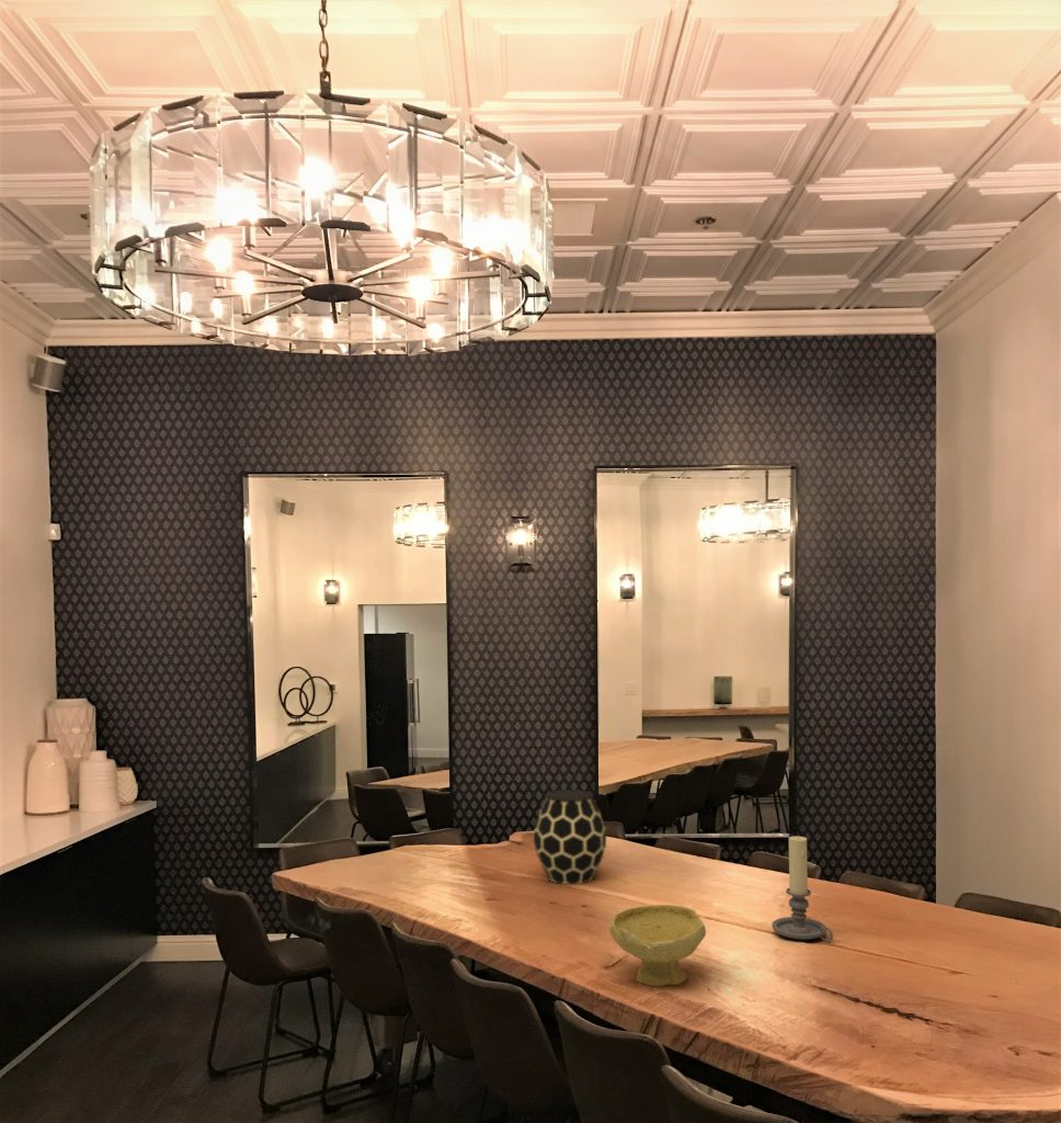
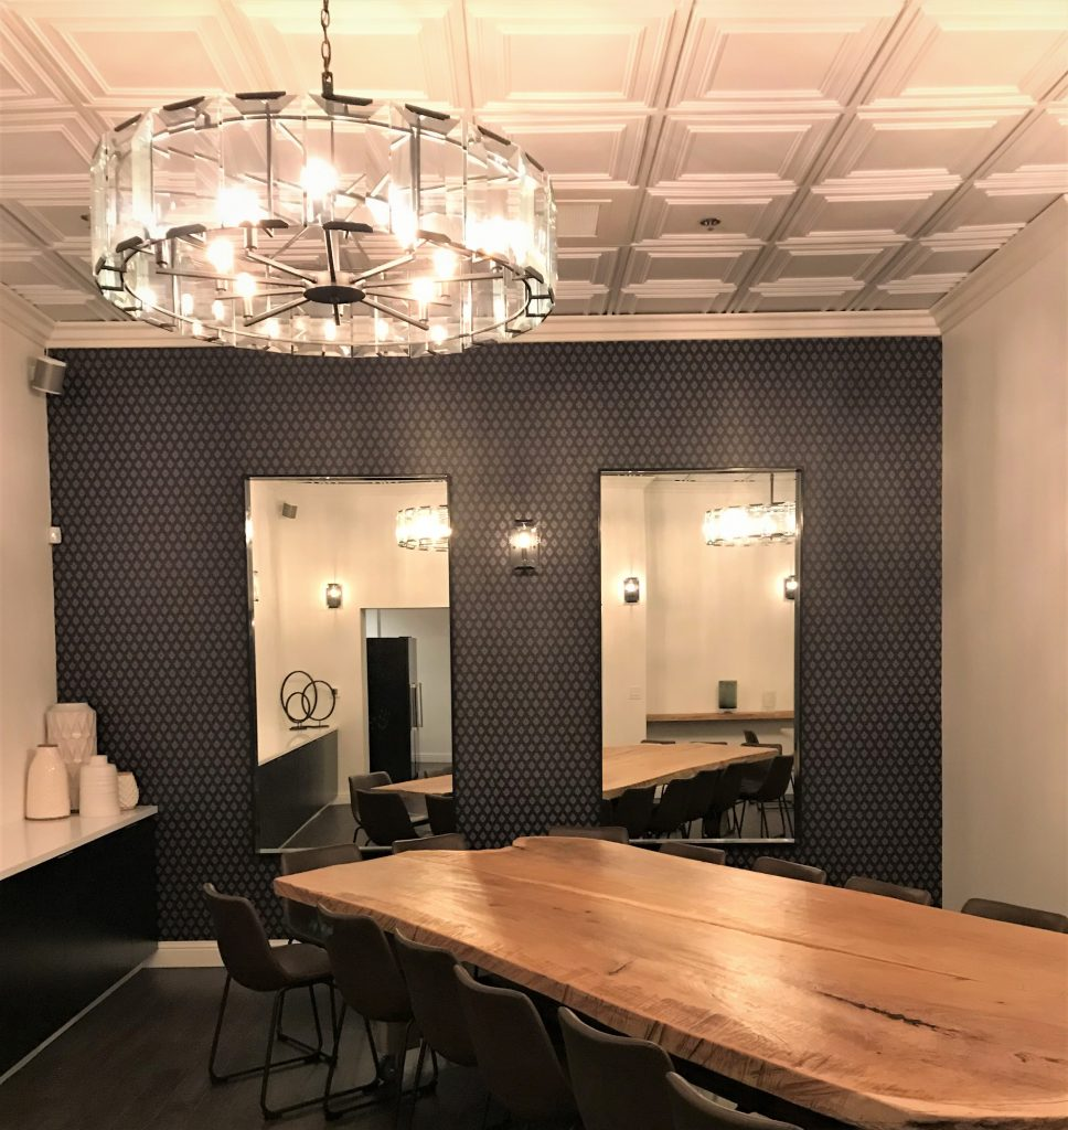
- candle holder (802, 886)
- vase (569, 836)
- bowl (658, 948)
